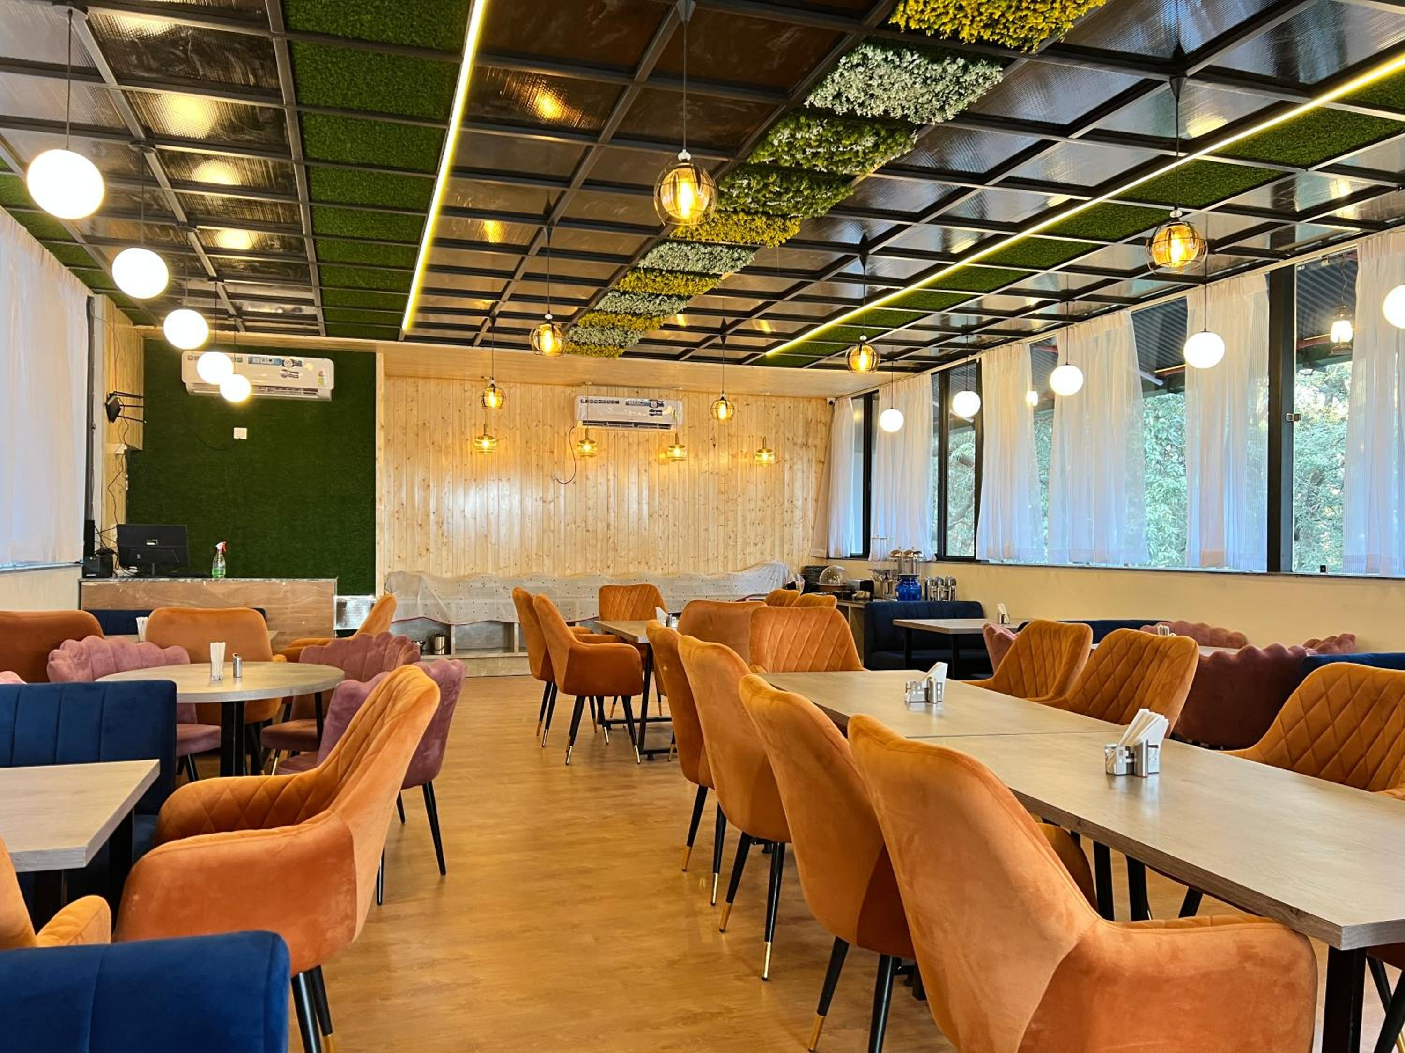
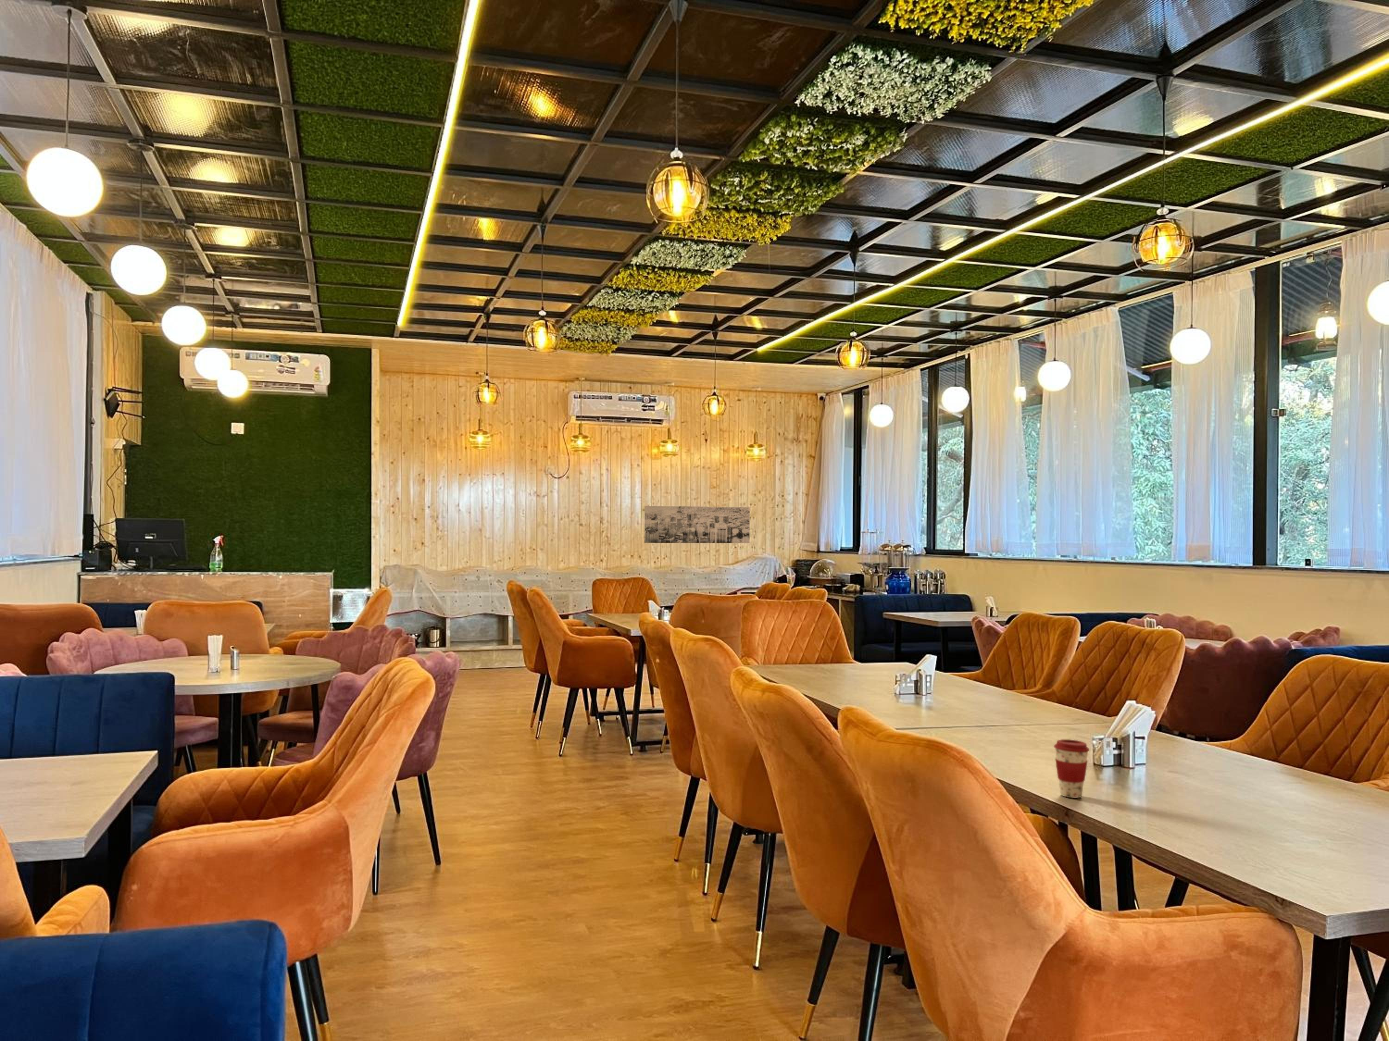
+ coffee cup (1072, 769)
+ wall art (698, 525)
